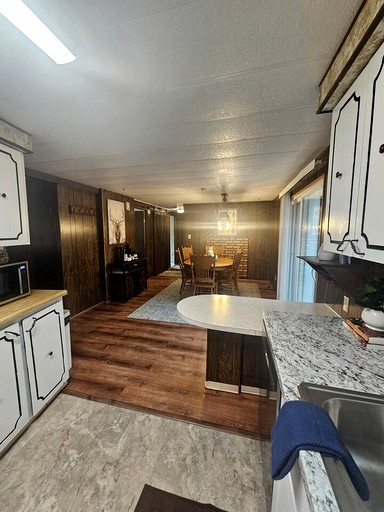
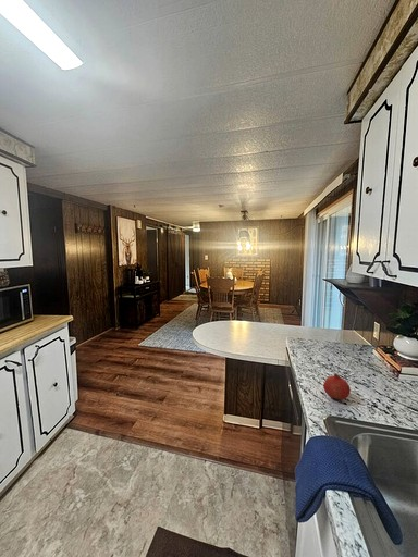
+ fruit (336, 385)
